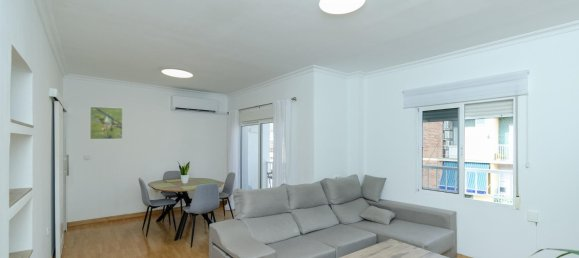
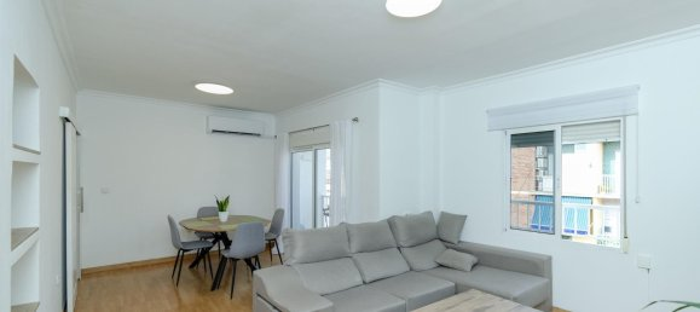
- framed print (106, 123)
